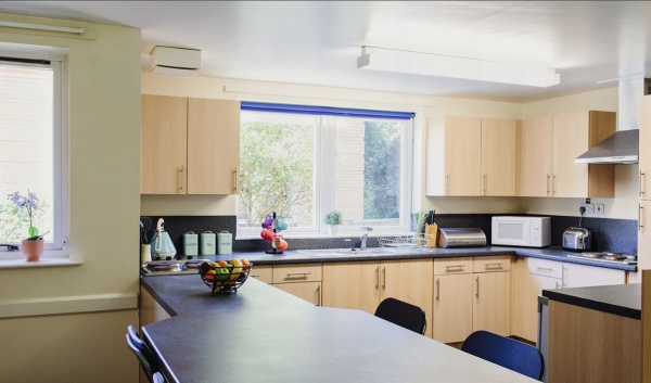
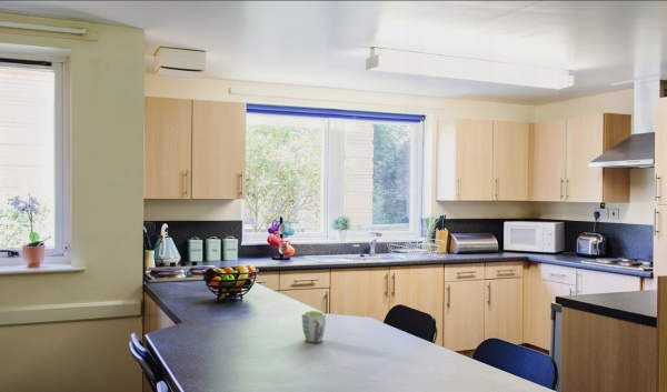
+ mug (315, 326)
